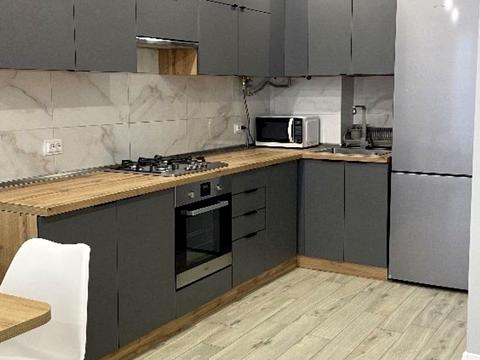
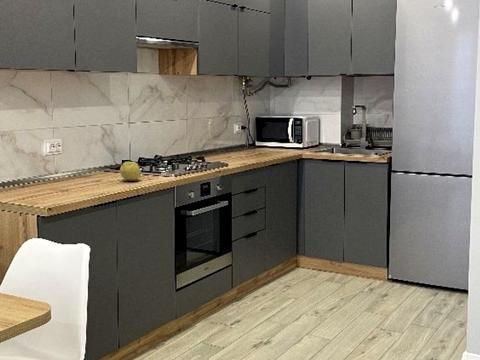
+ fruit (130, 171)
